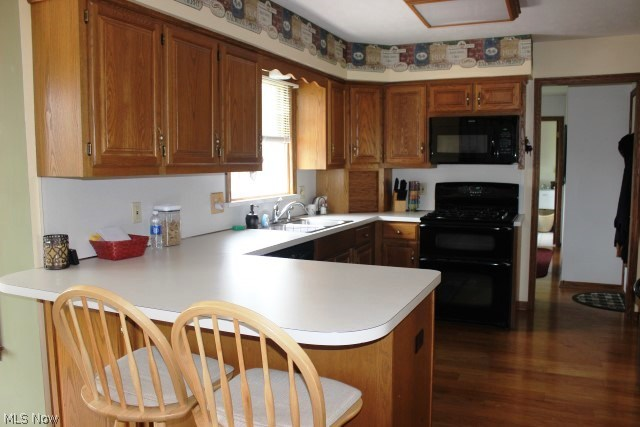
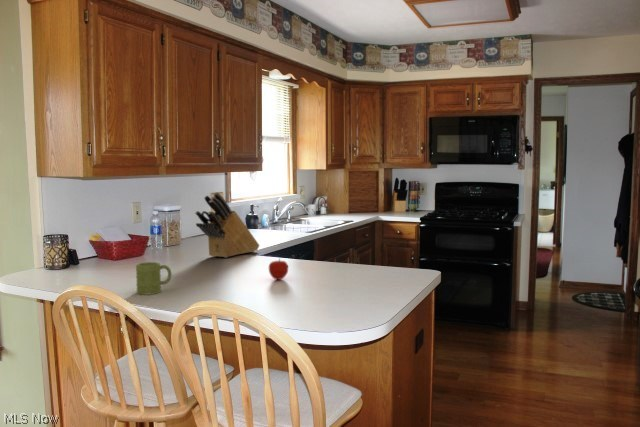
+ fruit (278, 269)
+ mug (154, 277)
+ knife block (228, 223)
